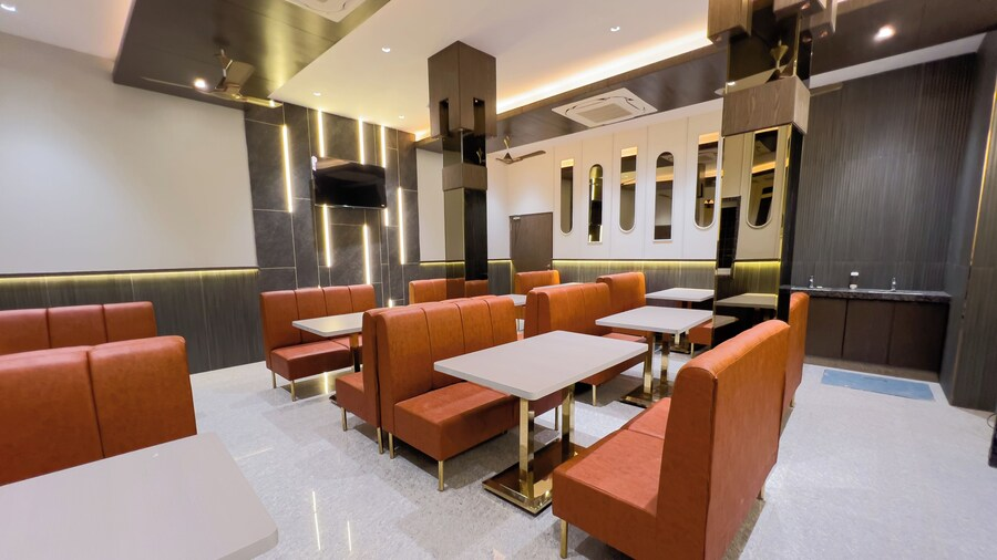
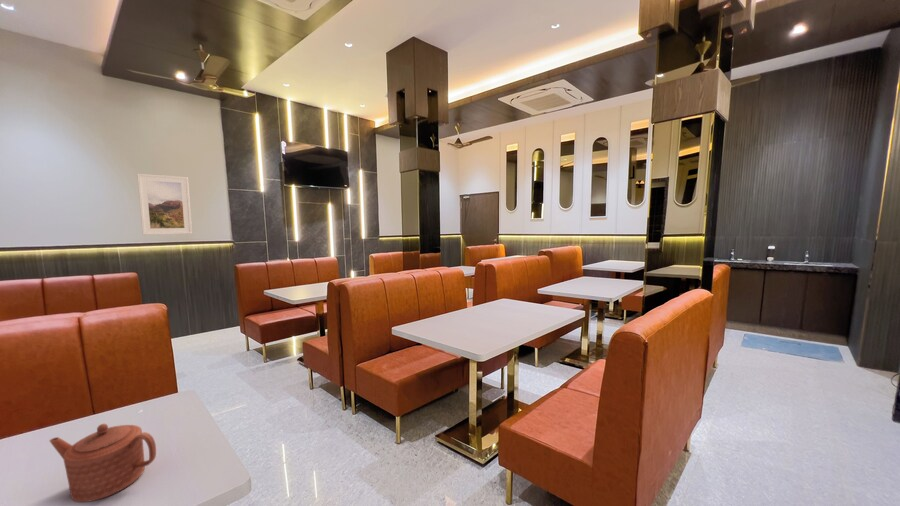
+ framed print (165, 205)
+ teapot (105, 453)
